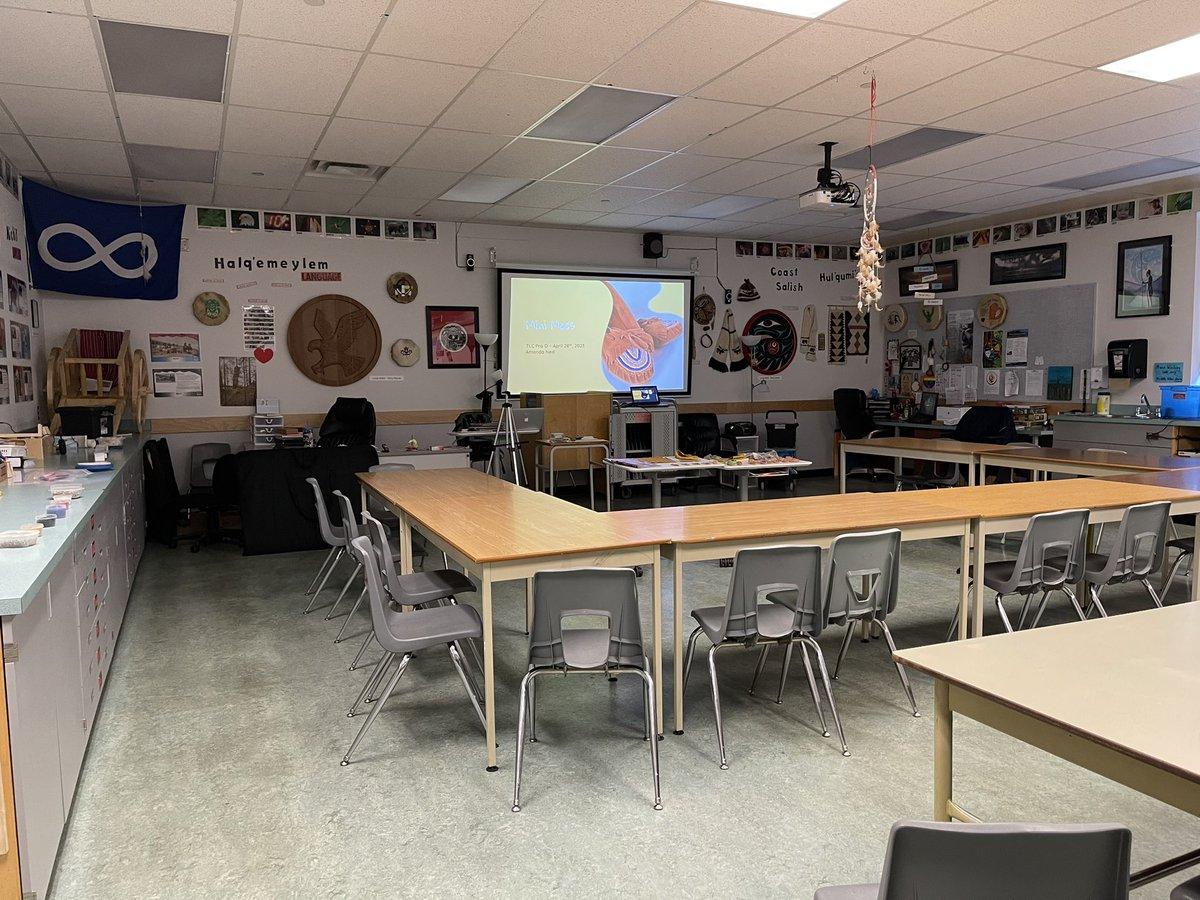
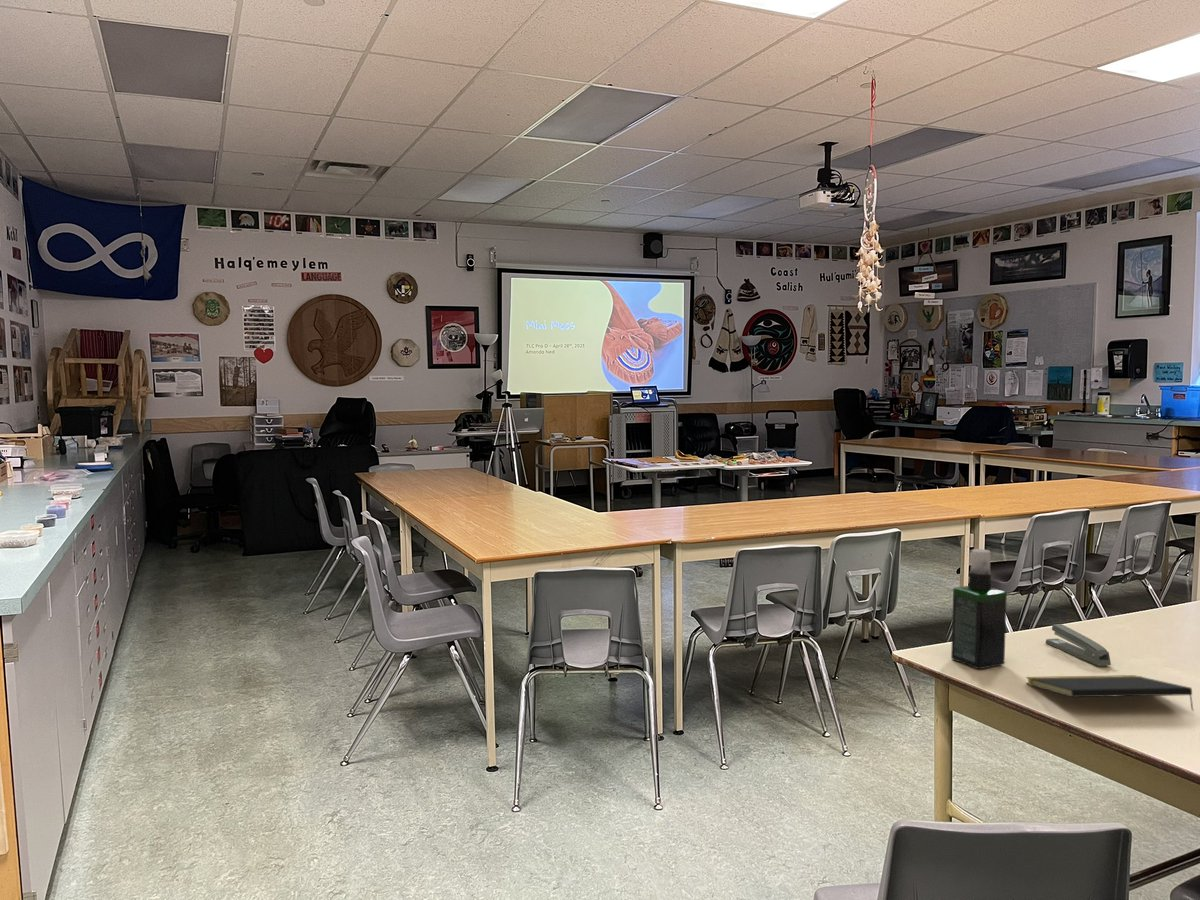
+ stapler (1076, 642)
+ spray bottle (979, 606)
+ notepad (1105, 685)
